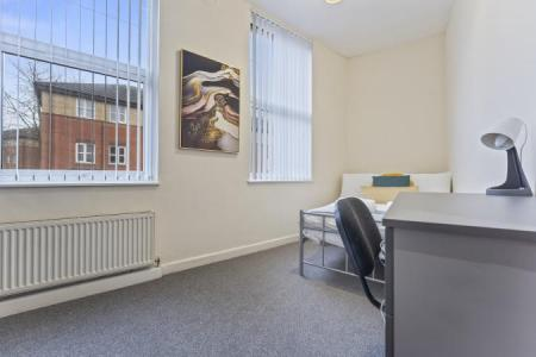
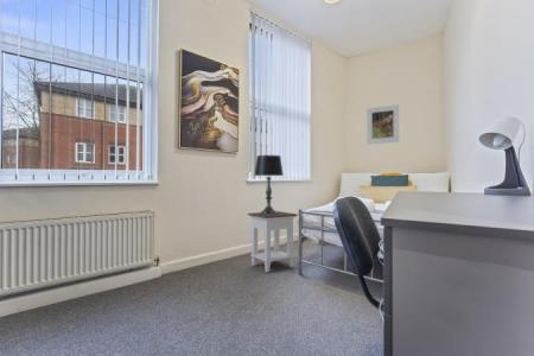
+ table lamp (268, 184)
+ nightstand (274, 240)
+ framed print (382, 125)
